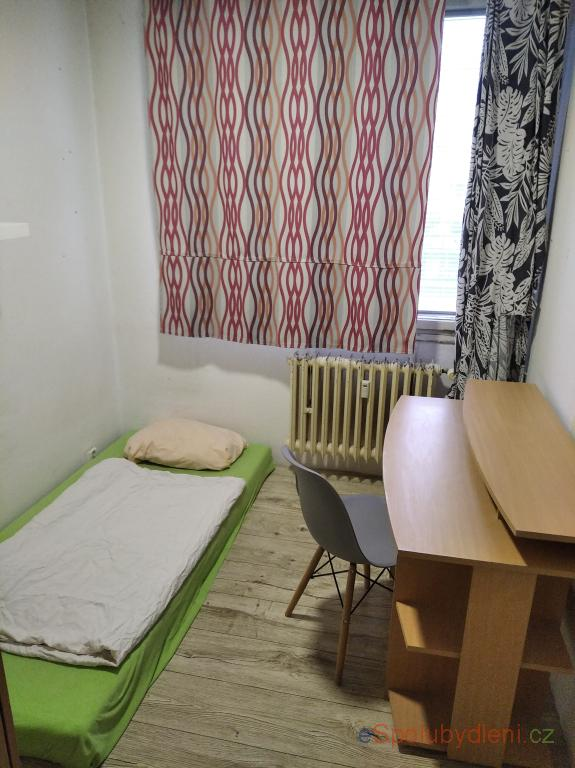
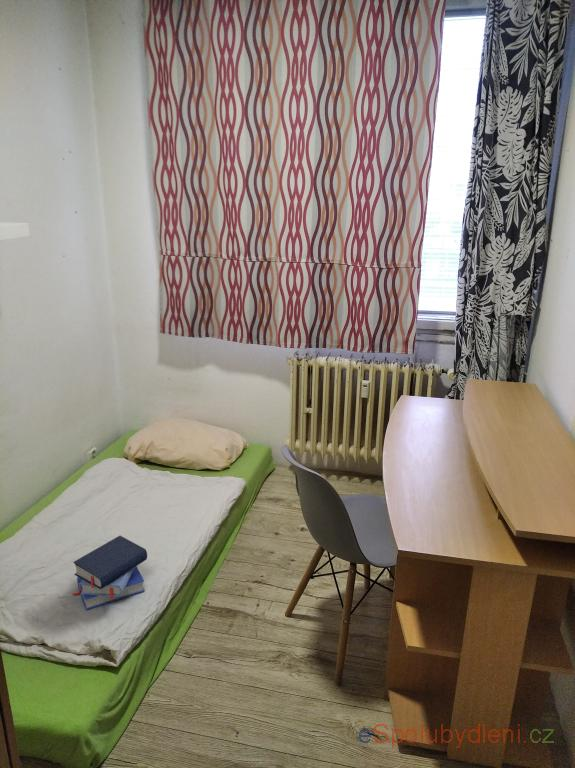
+ book (110, 571)
